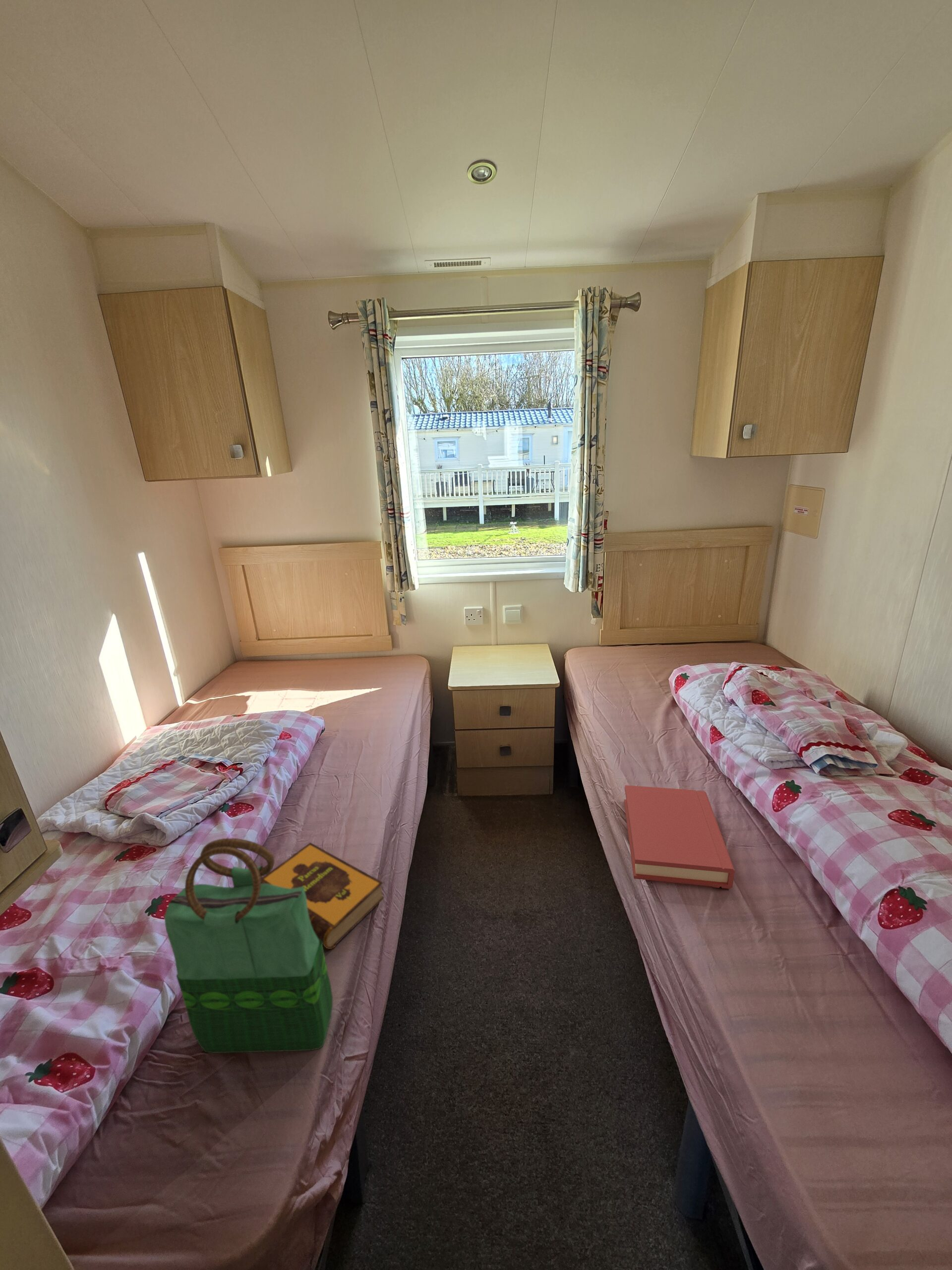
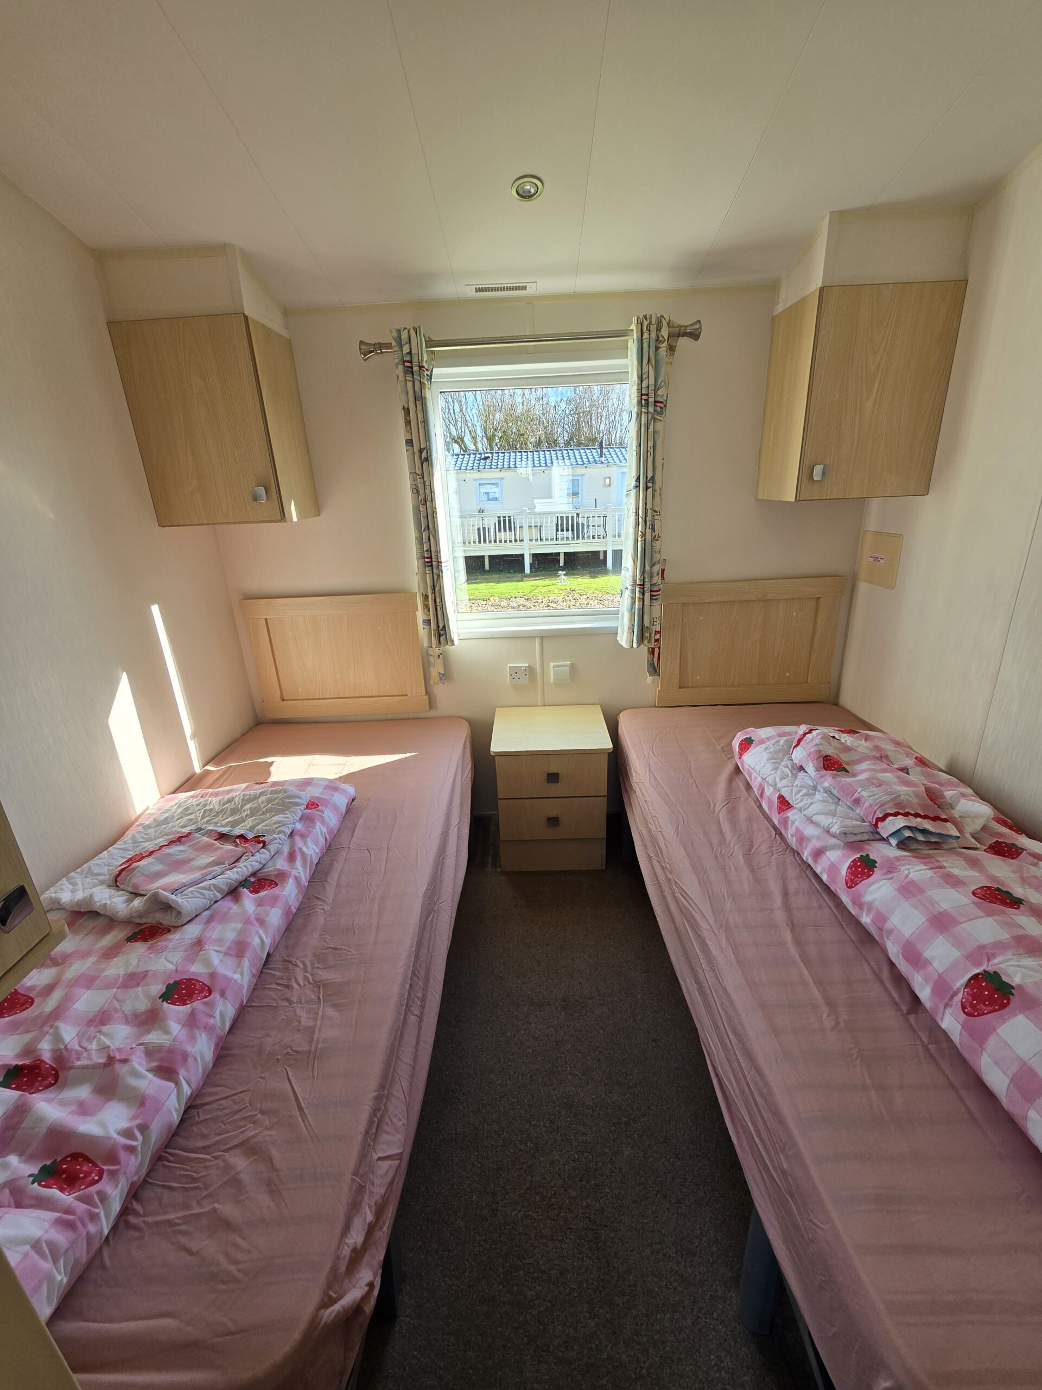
- tote bag (248, 946)
- hardback book (317, 892)
- hardback book (673, 831)
